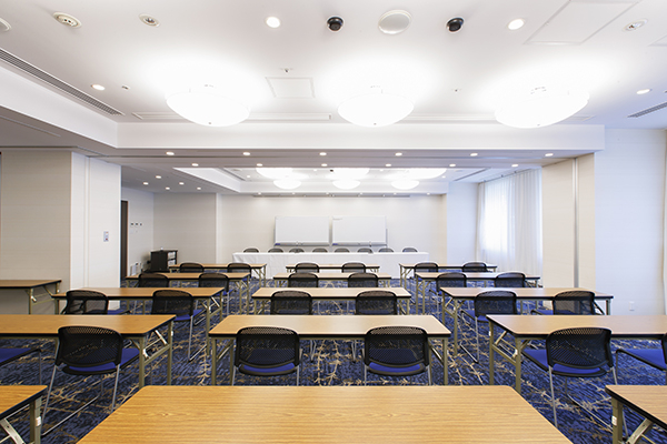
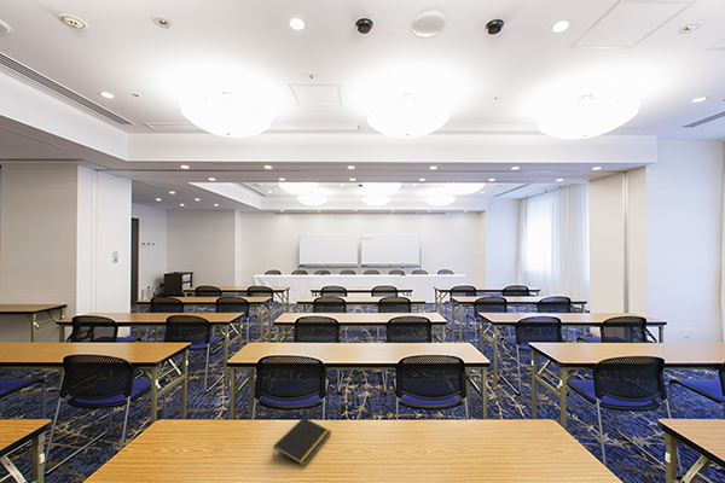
+ notepad (303, 438)
